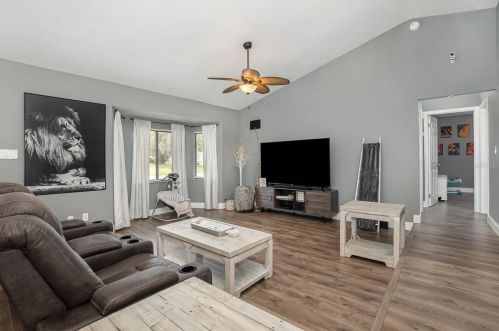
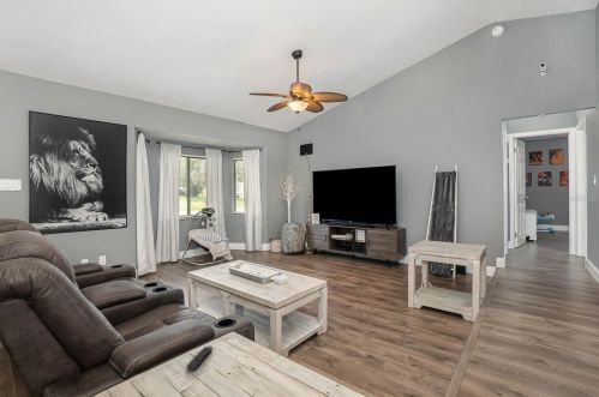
+ remote control (200, 355)
